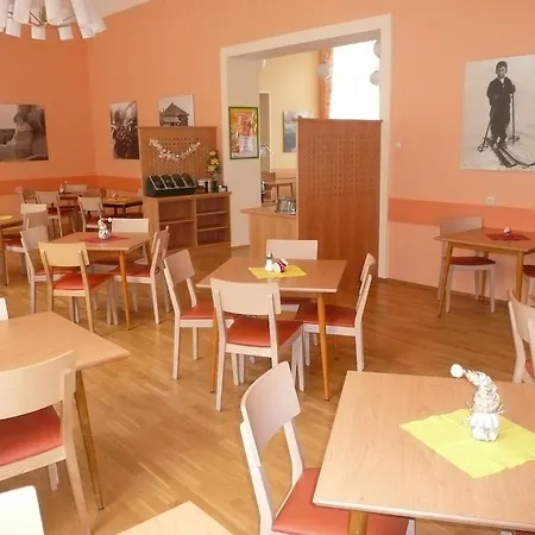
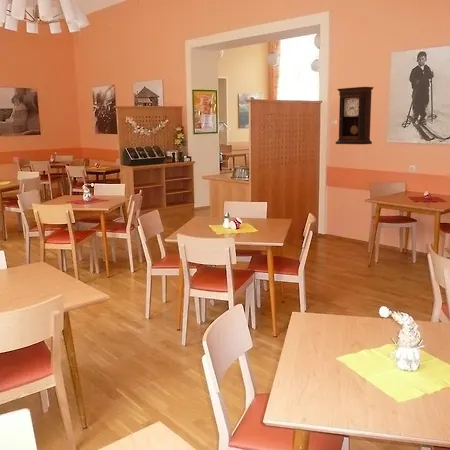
+ pendulum clock (353, 116)
